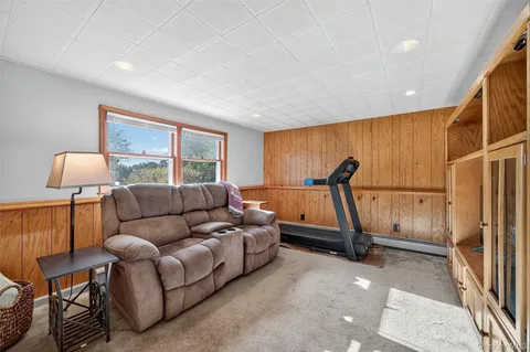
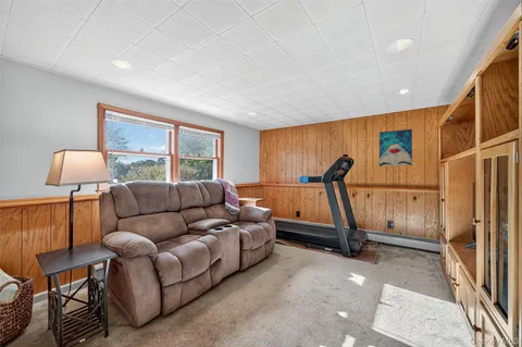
+ wall art (395, 148)
